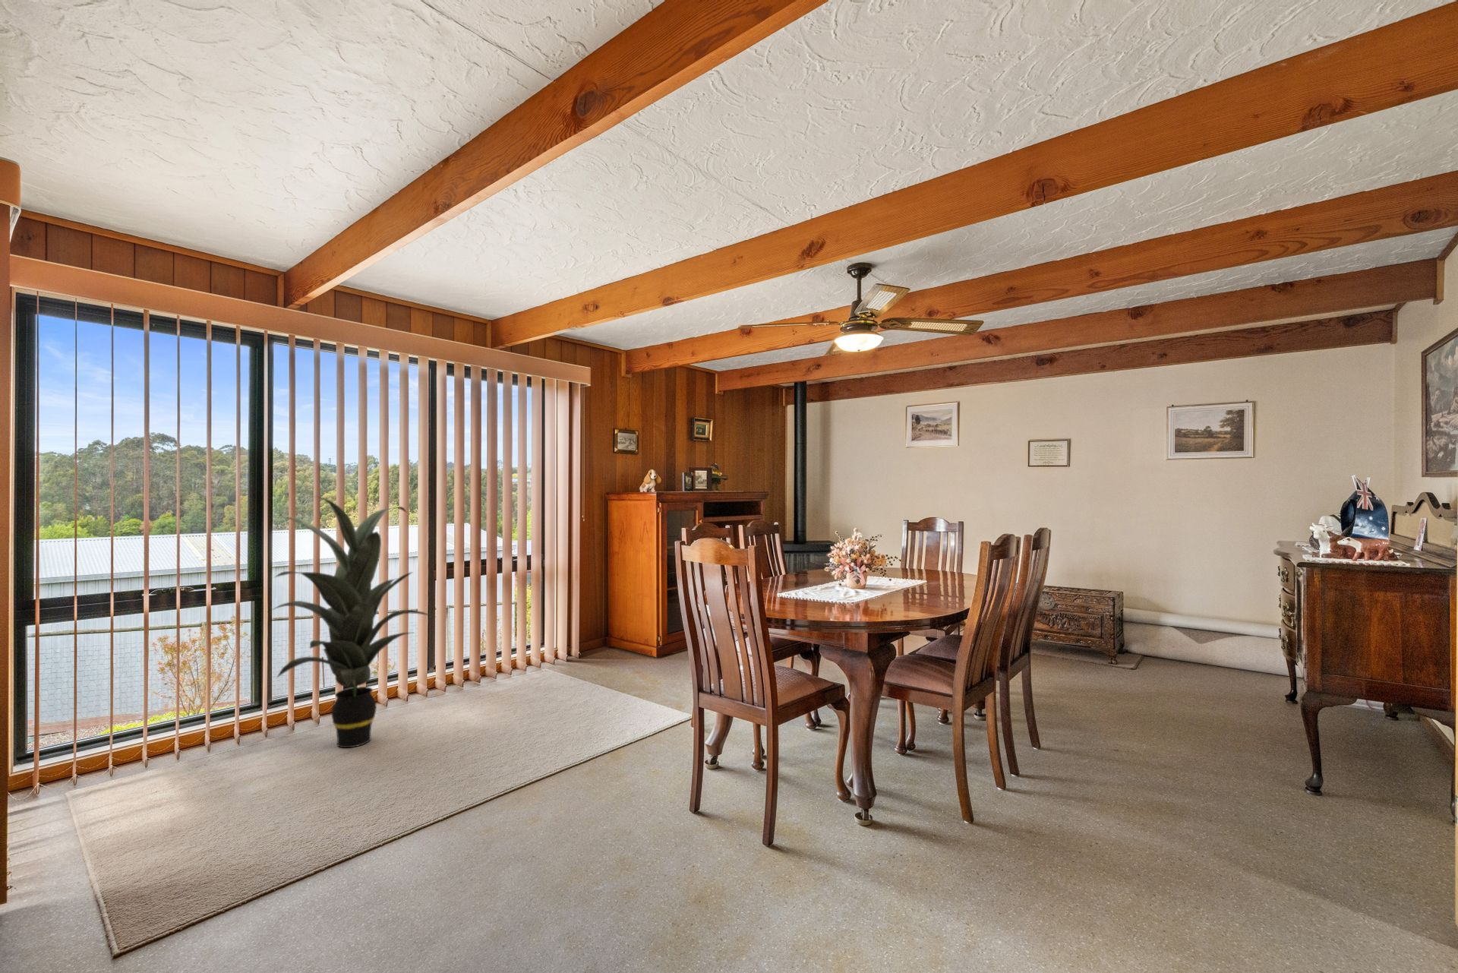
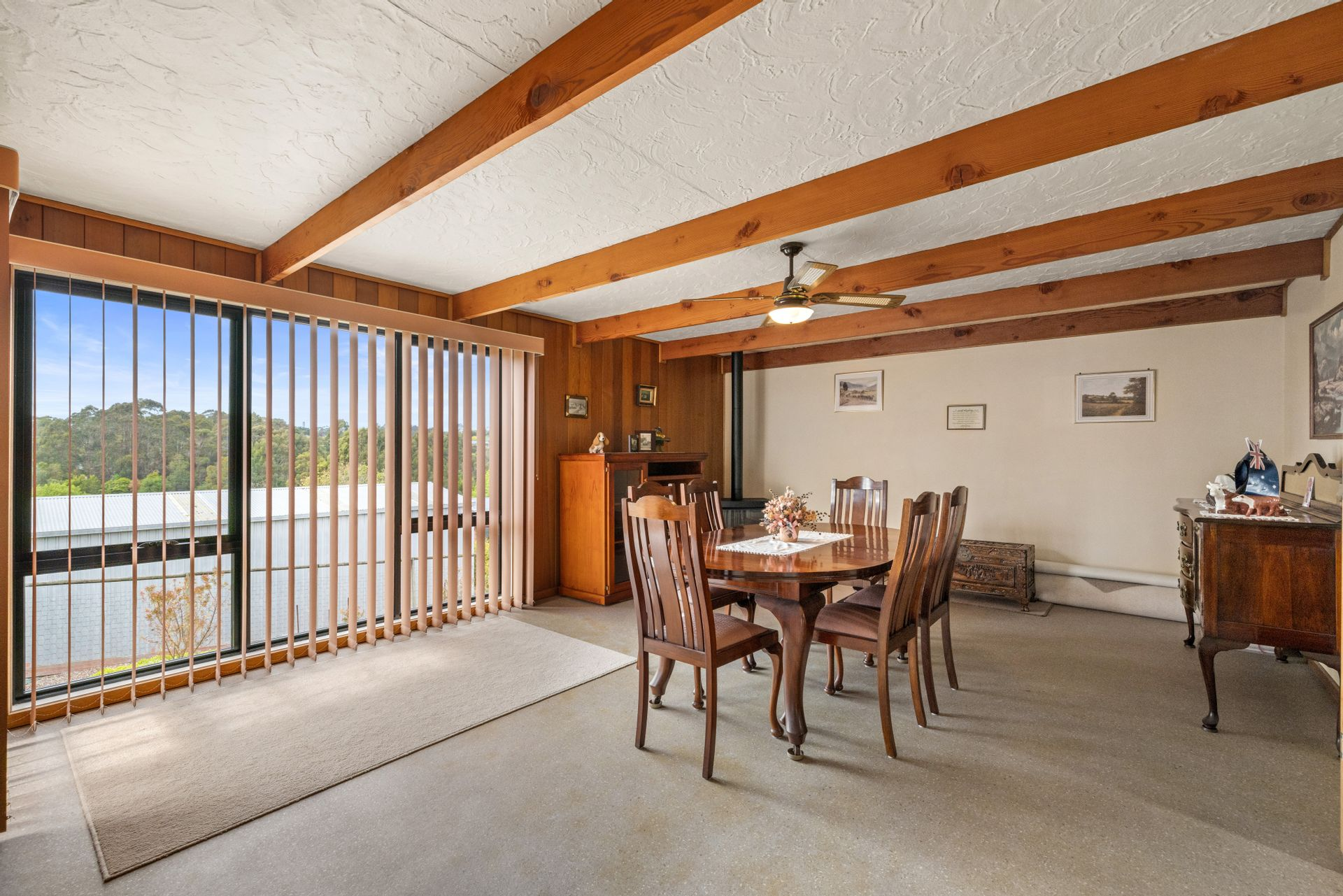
- indoor plant (342, 619)
